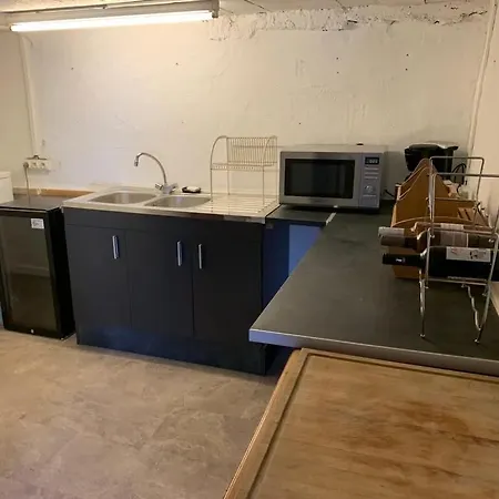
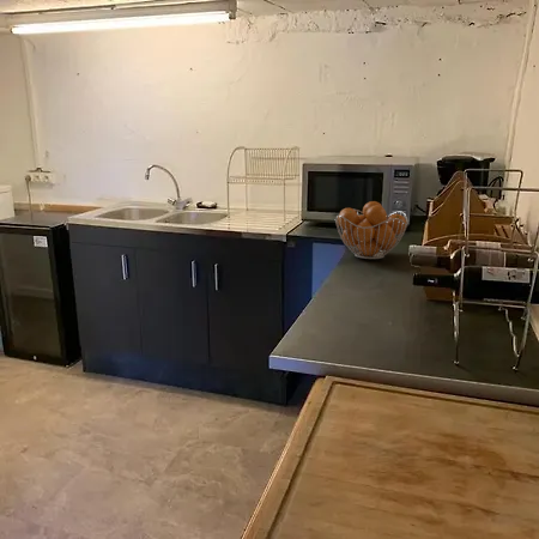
+ fruit basket (370, 229)
